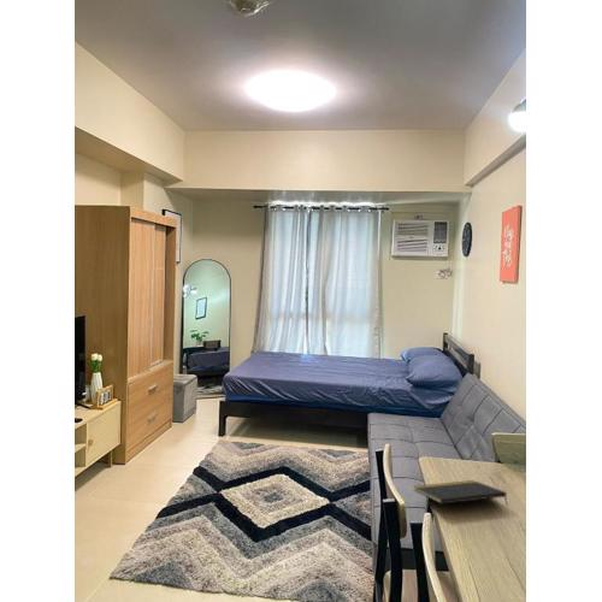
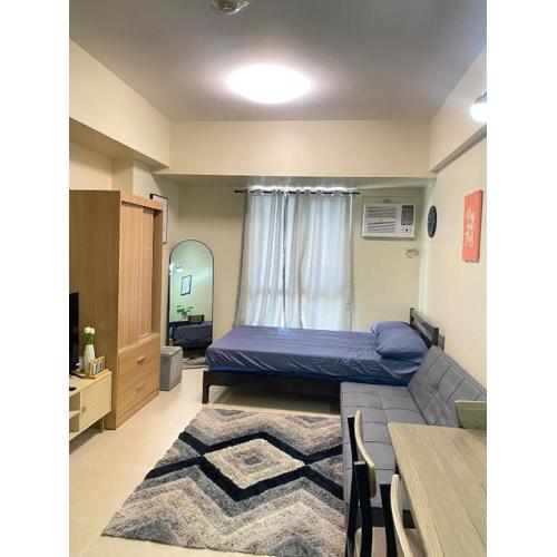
- notepad (458, 491)
